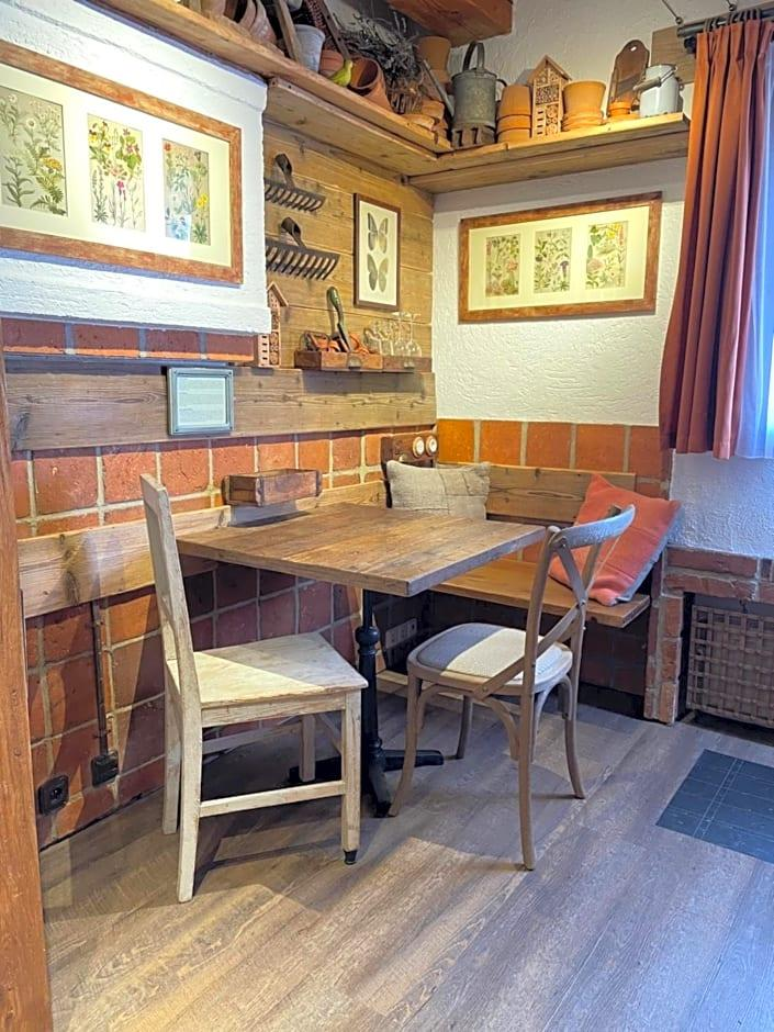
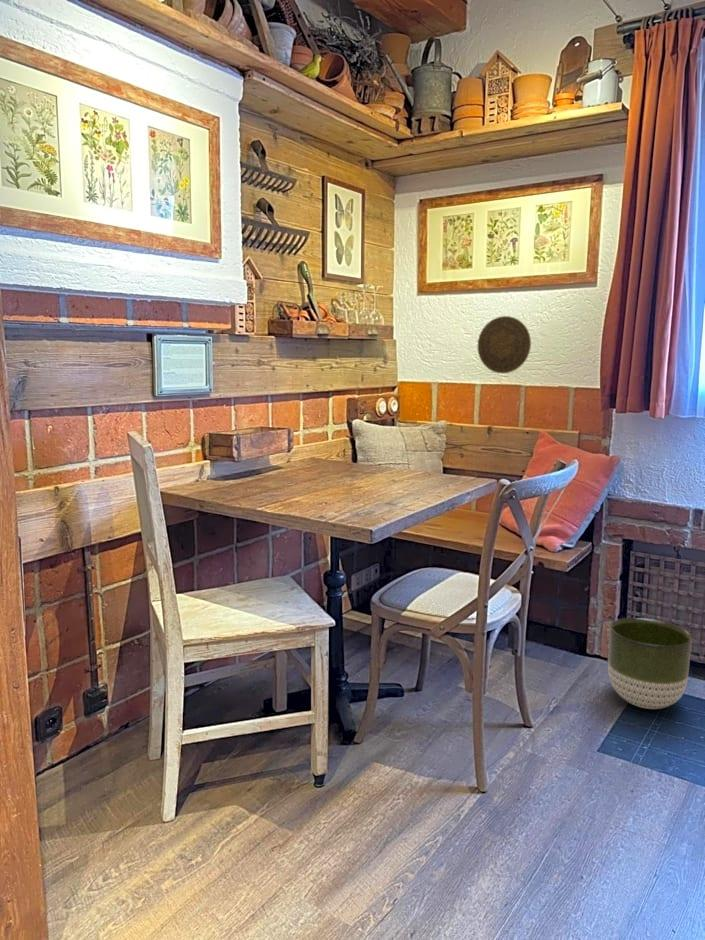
+ planter (647, 667)
+ decorative plate (502, 344)
